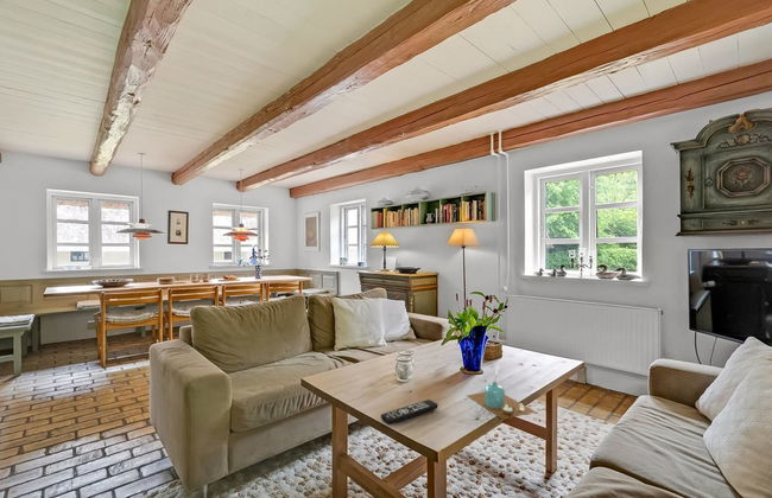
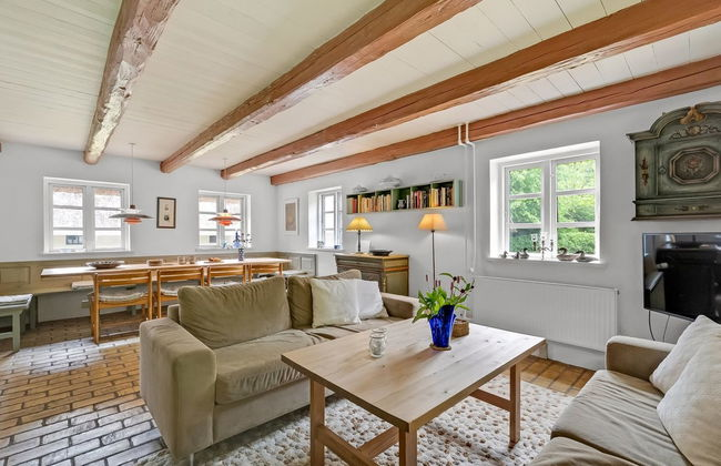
- remote control (410, 411)
- candle (498, 384)
